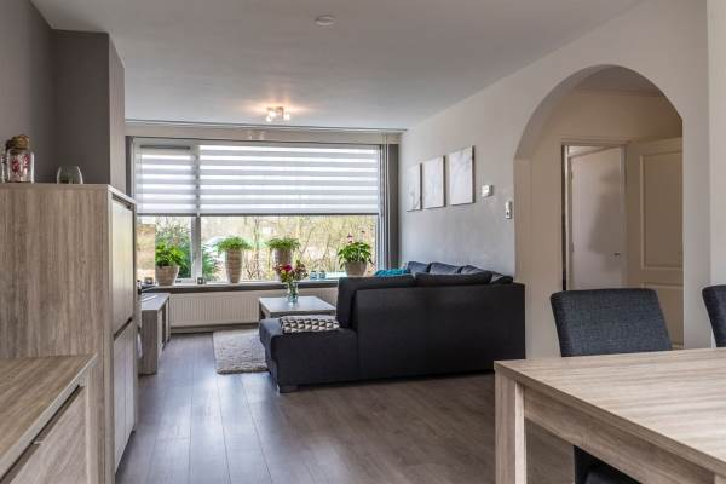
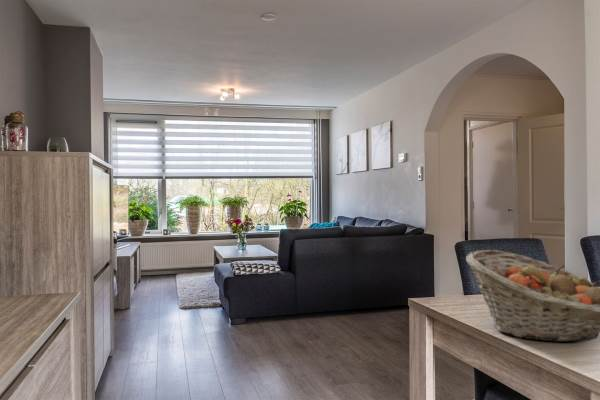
+ fruit basket (538, 290)
